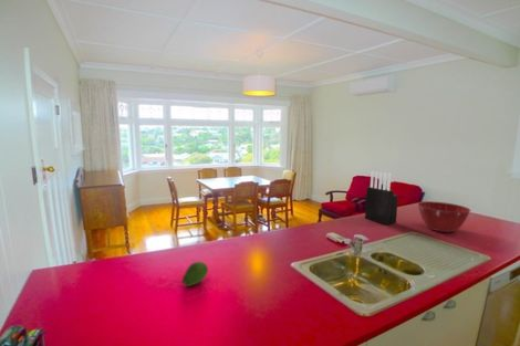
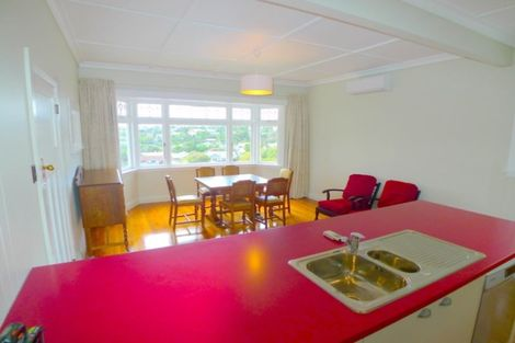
- mixing bowl (441, 217)
- knife block (382, 196)
- fruit (195, 272)
